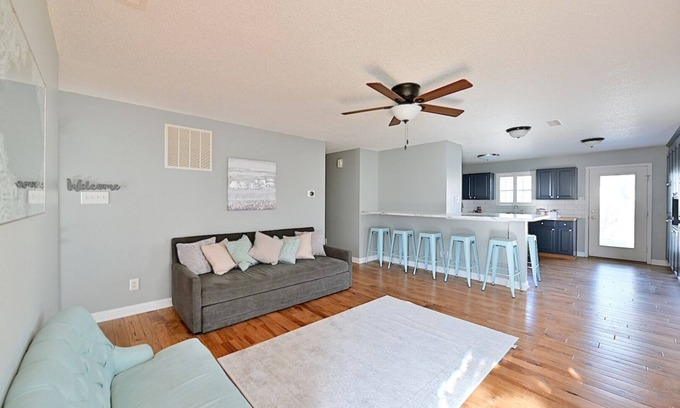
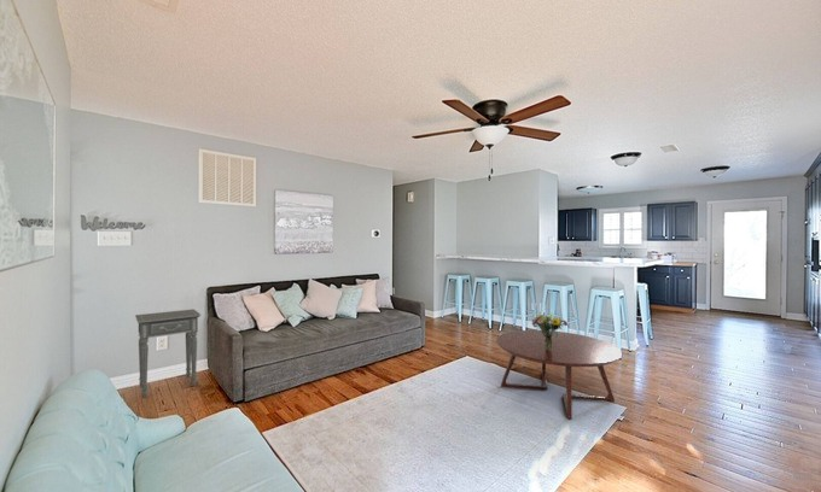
+ coffee table (554, 364)
+ side table (168, 334)
+ bouquet (547, 330)
